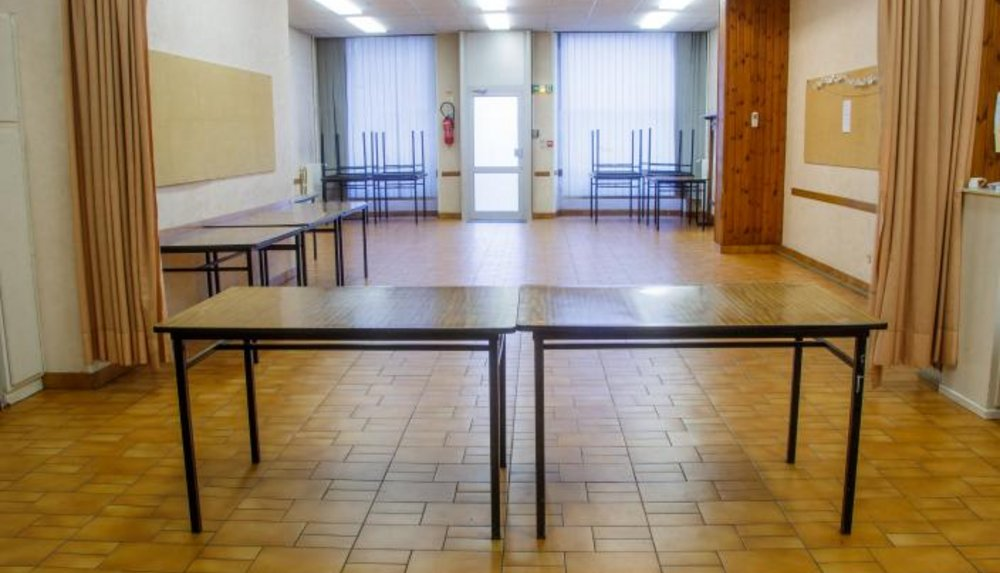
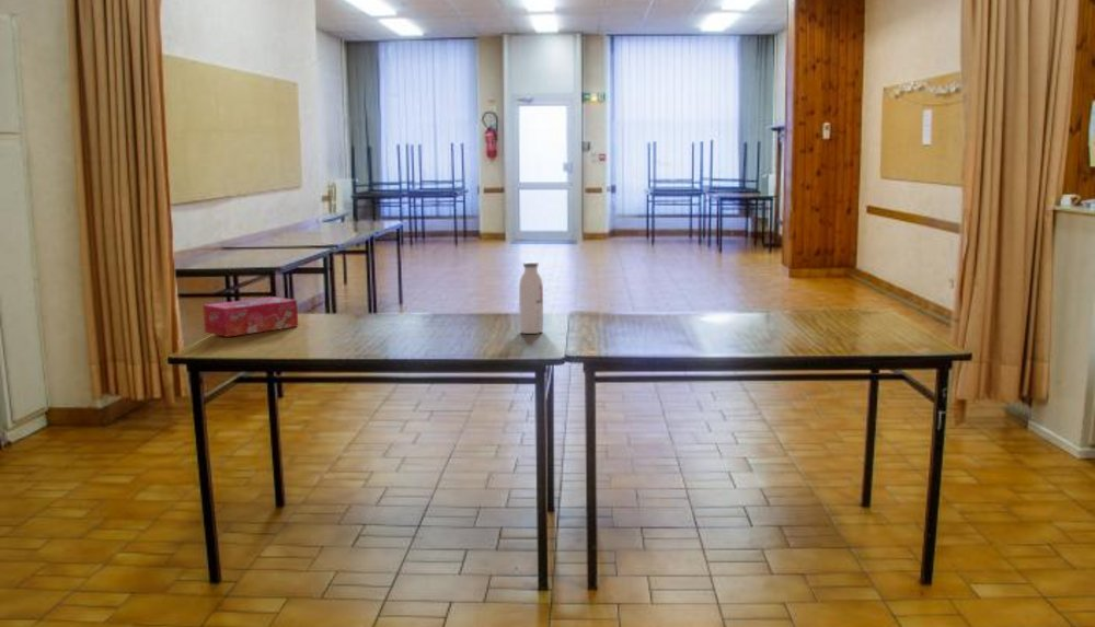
+ water bottle (531, 297)
+ tissue box (251, 315)
